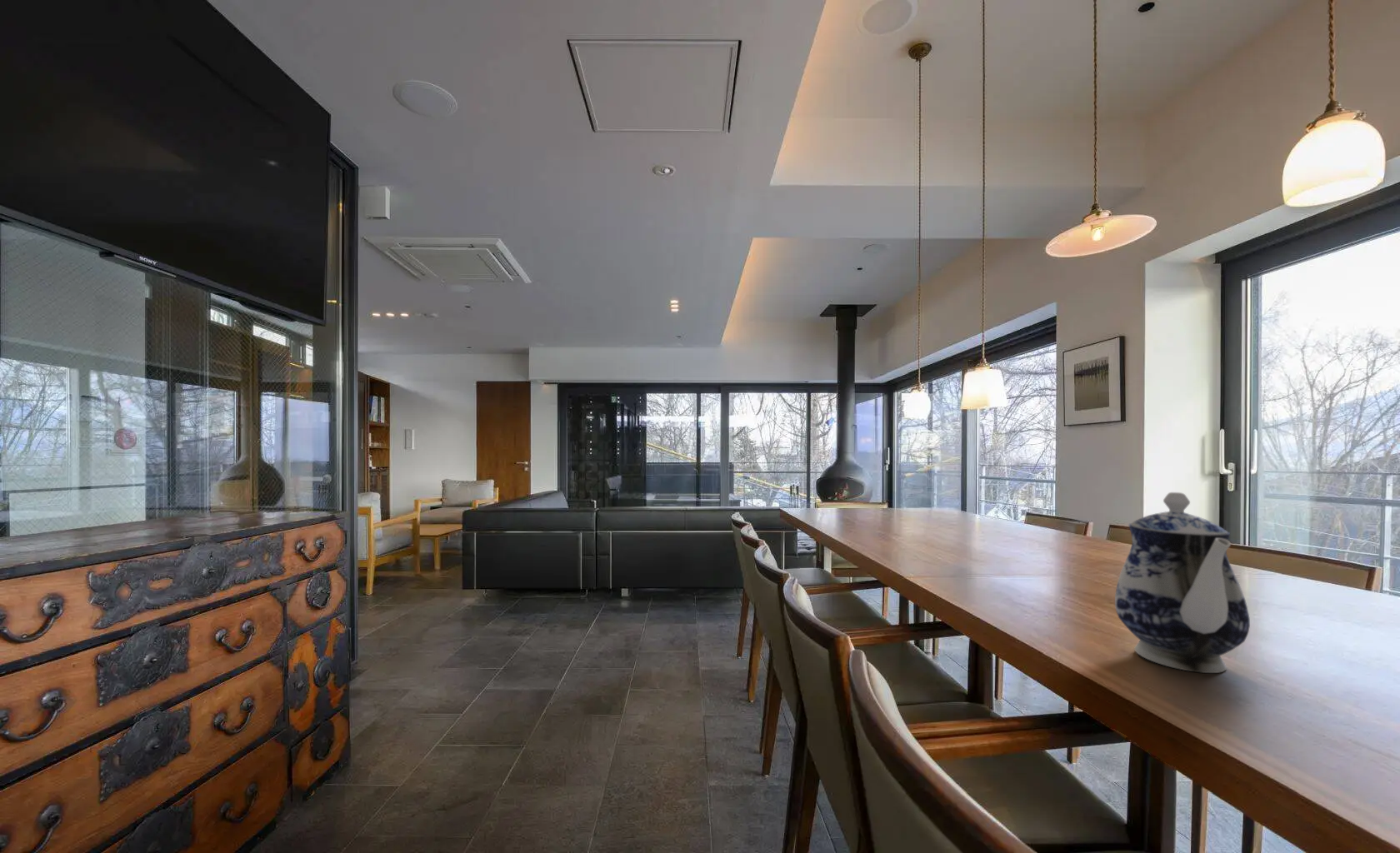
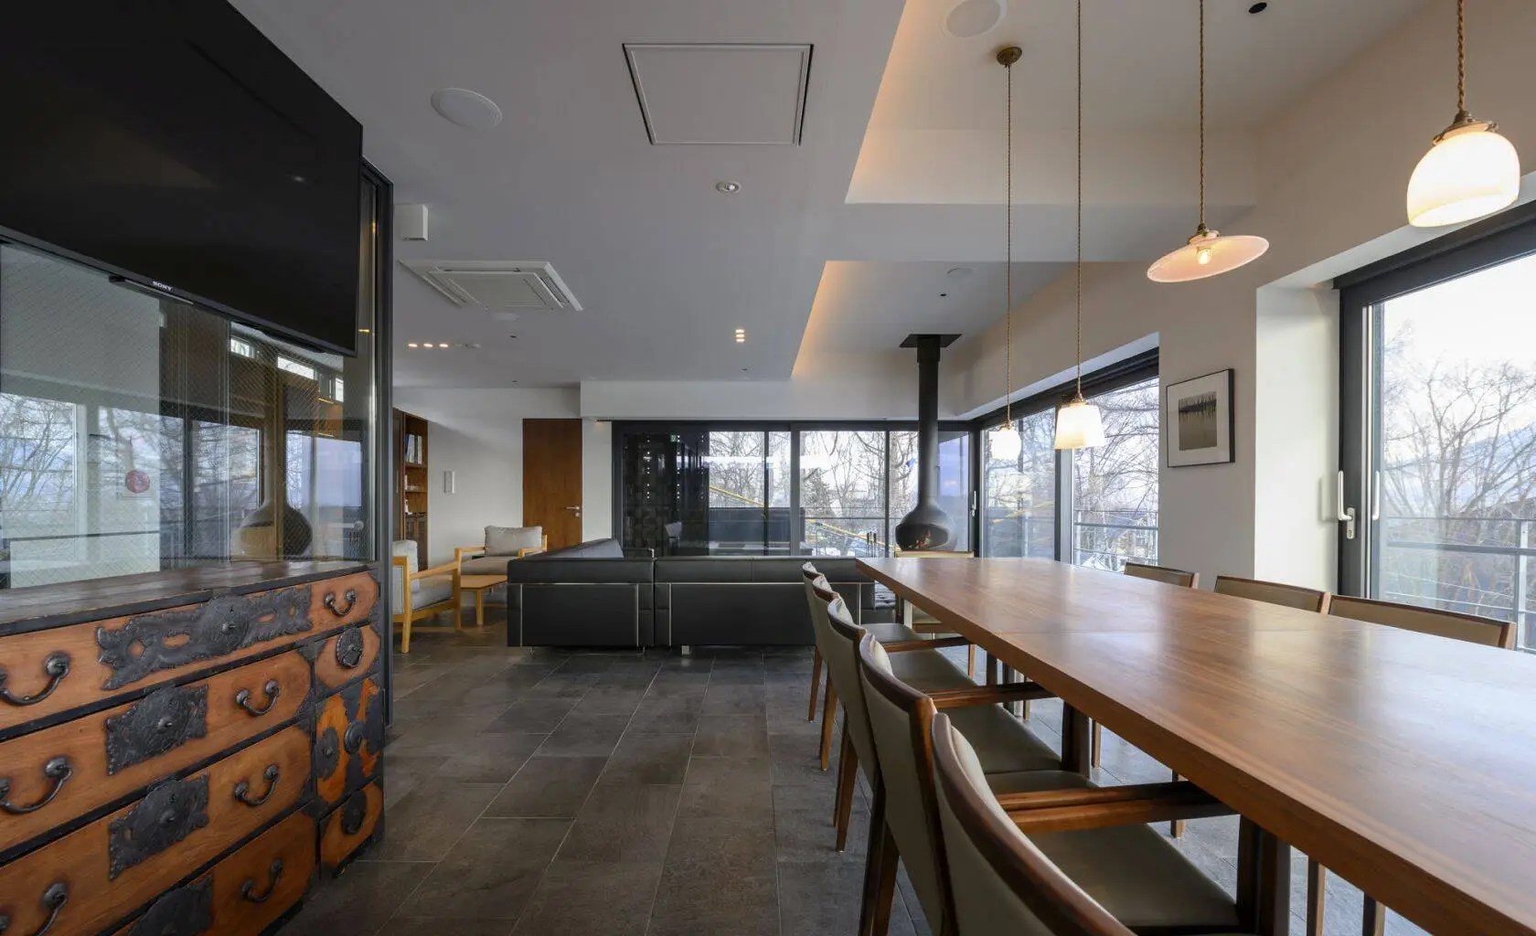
- teapot (1178, 575)
